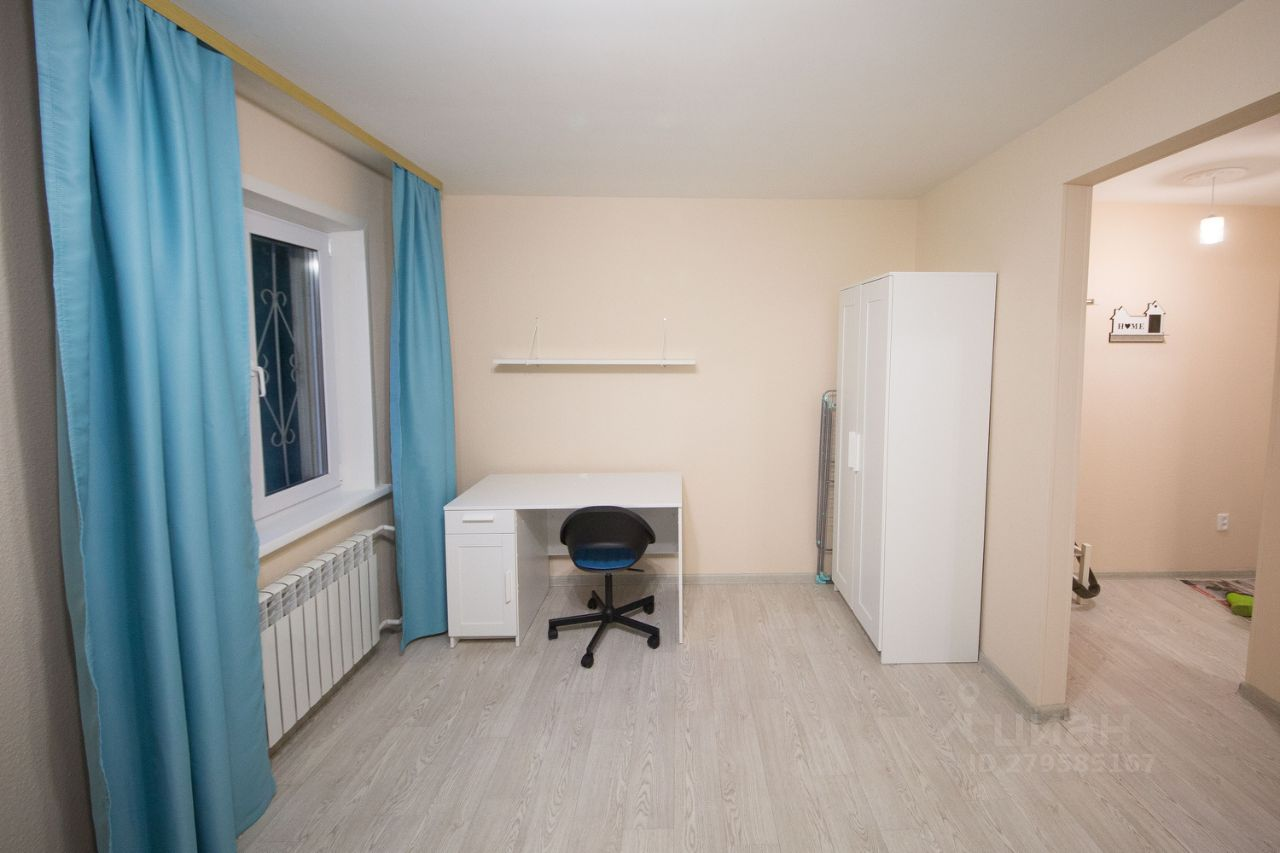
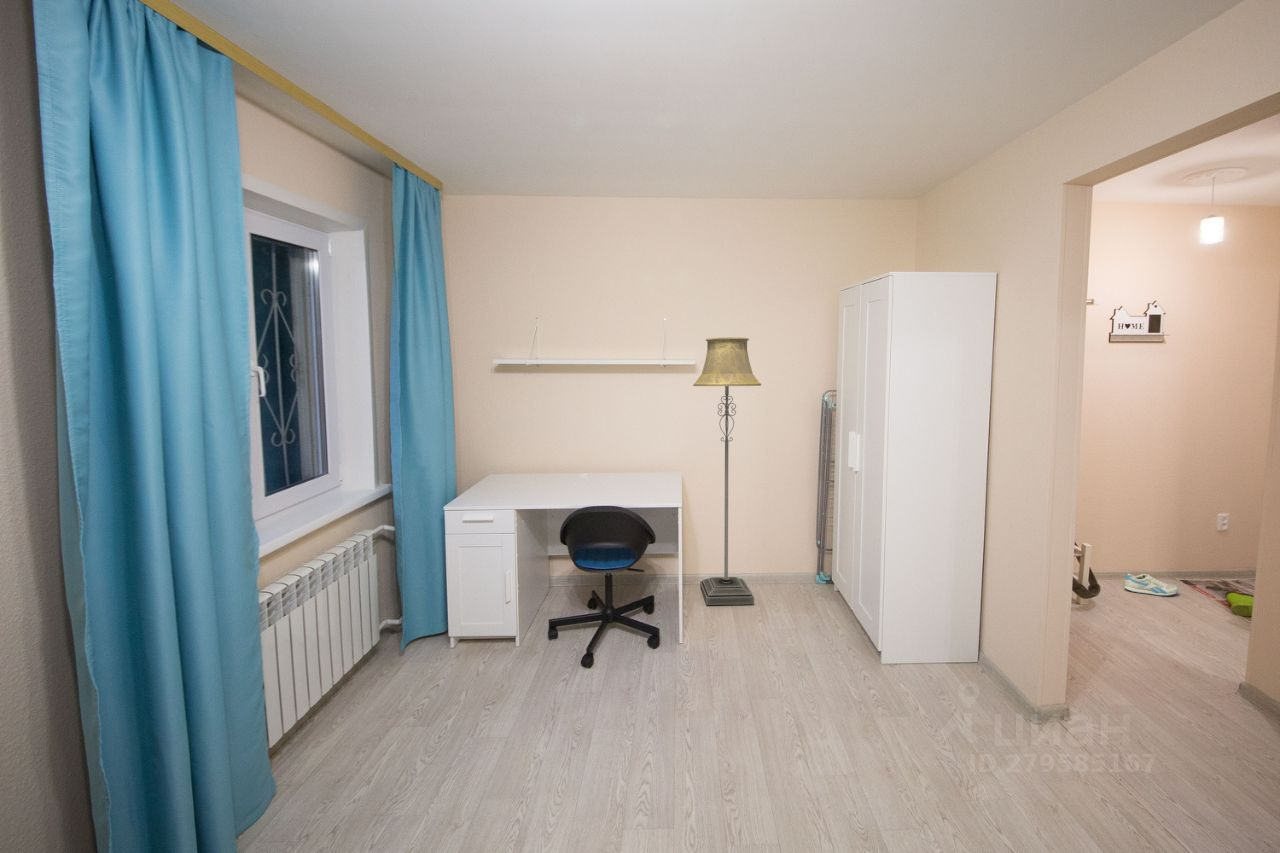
+ floor lamp (726, 469)
+ sneaker (1151, 583)
